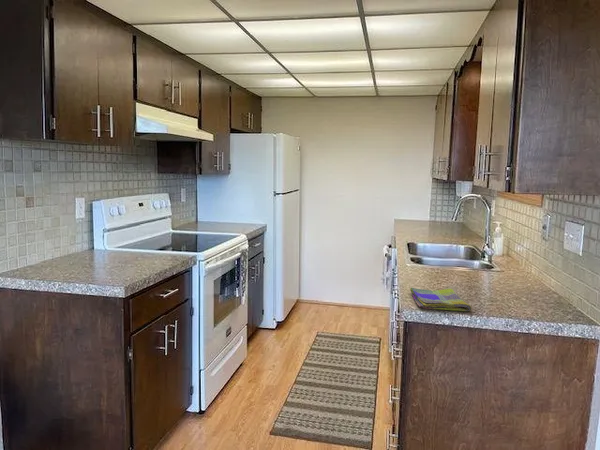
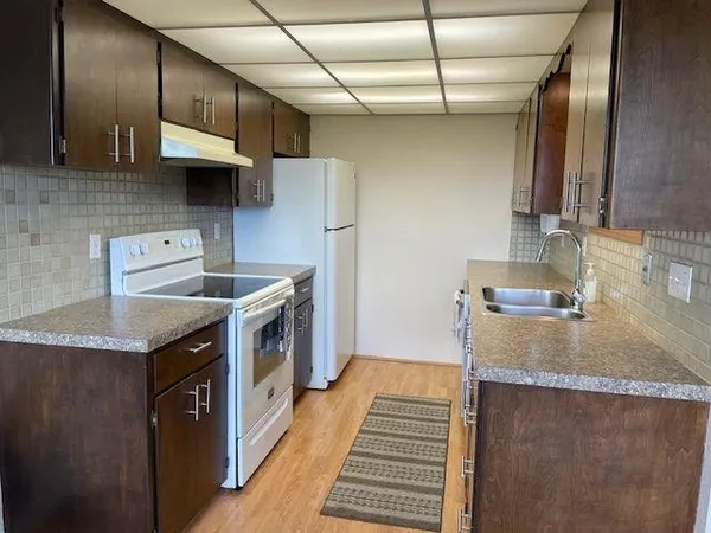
- dish towel (438, 298)
